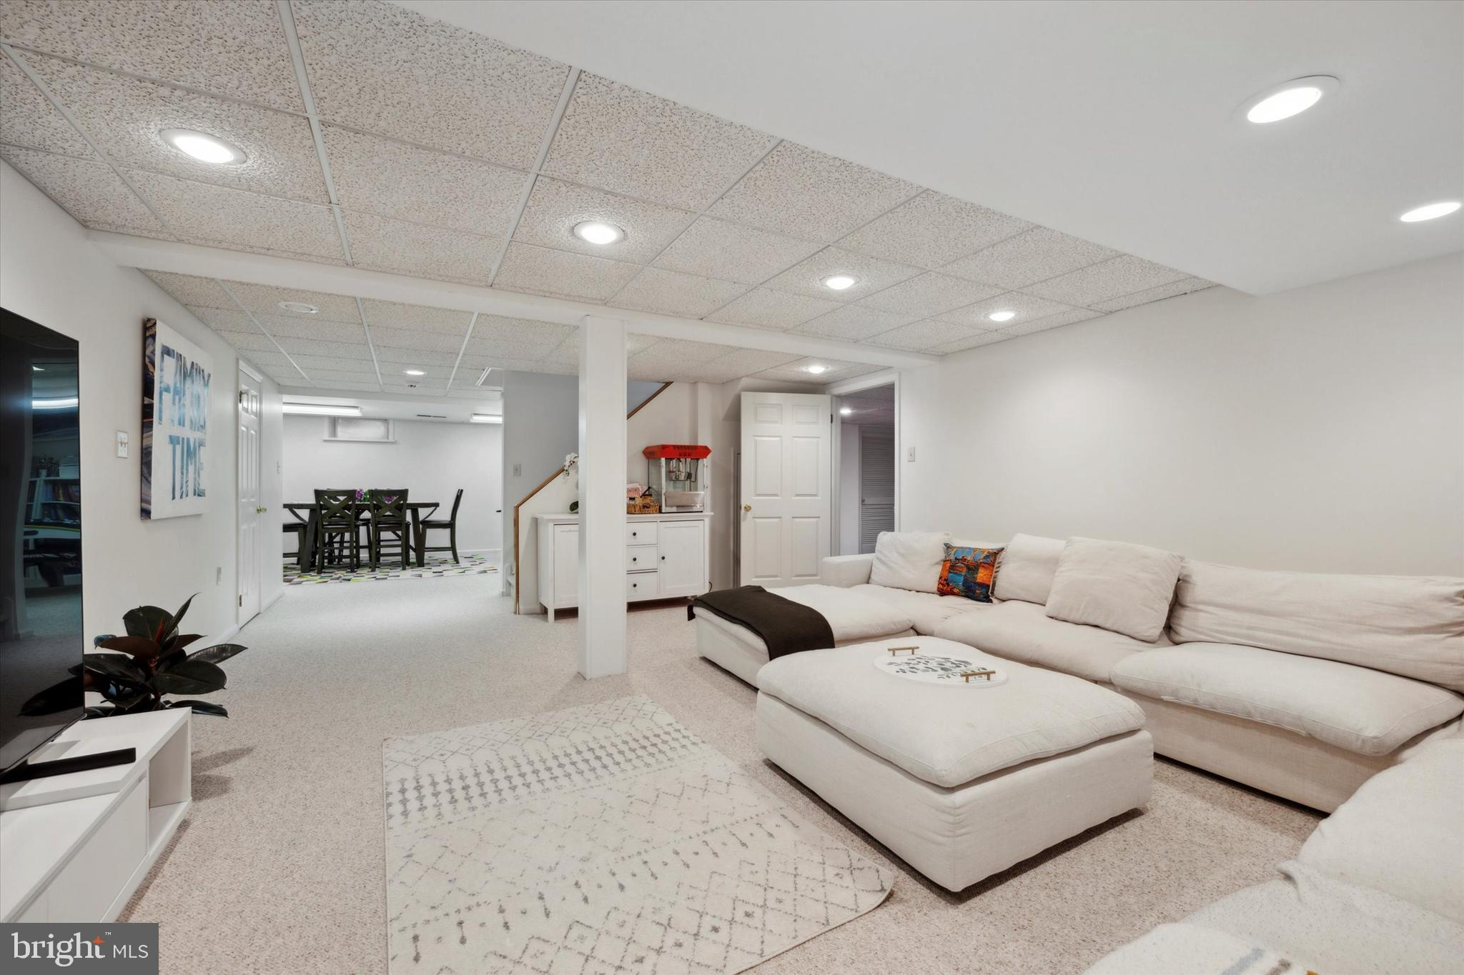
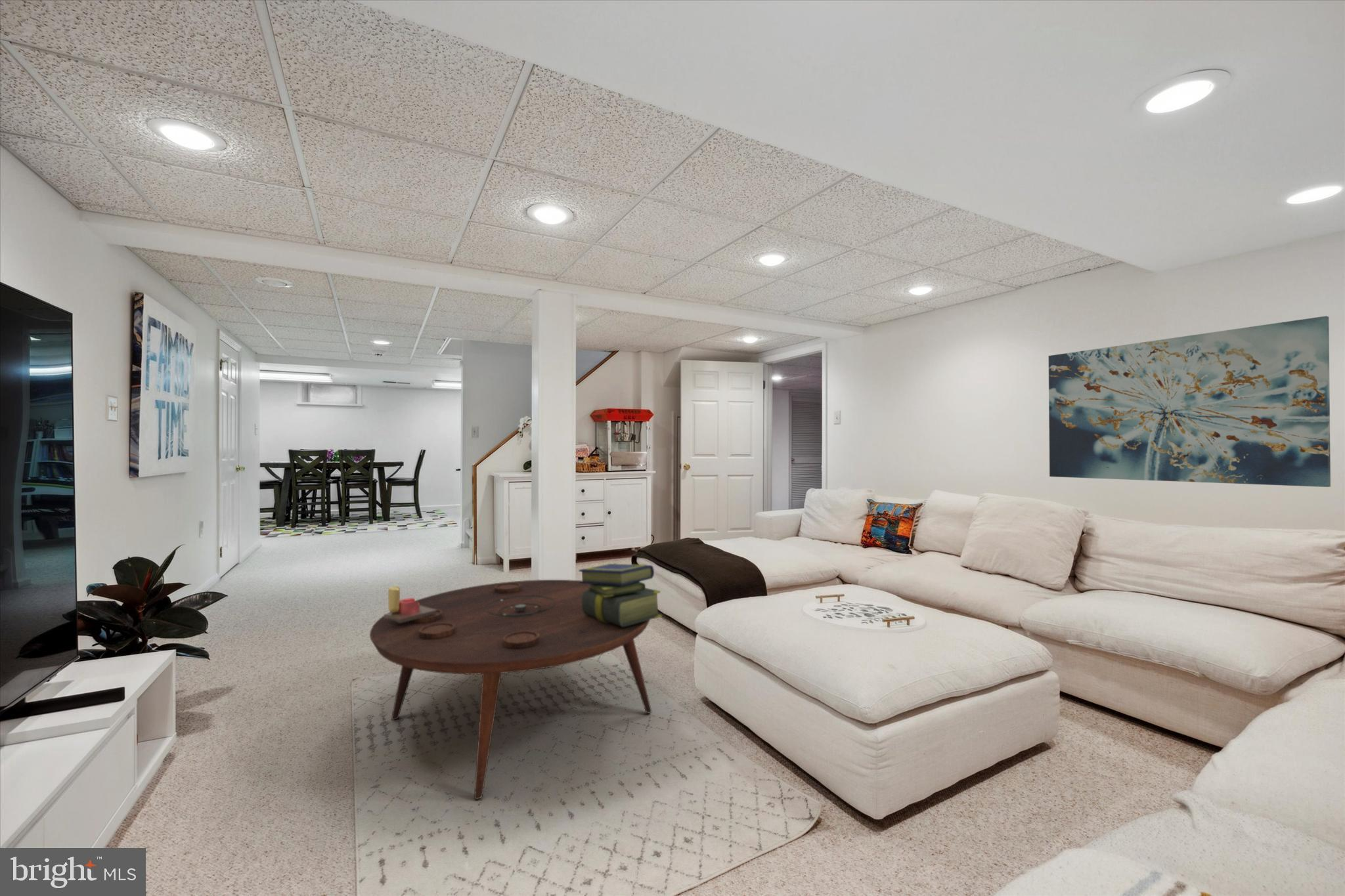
+ candle (409, 604)
+ wall art (1165, 410)
+ stack of books (617, 588)
+ coffee table (521, 660)
